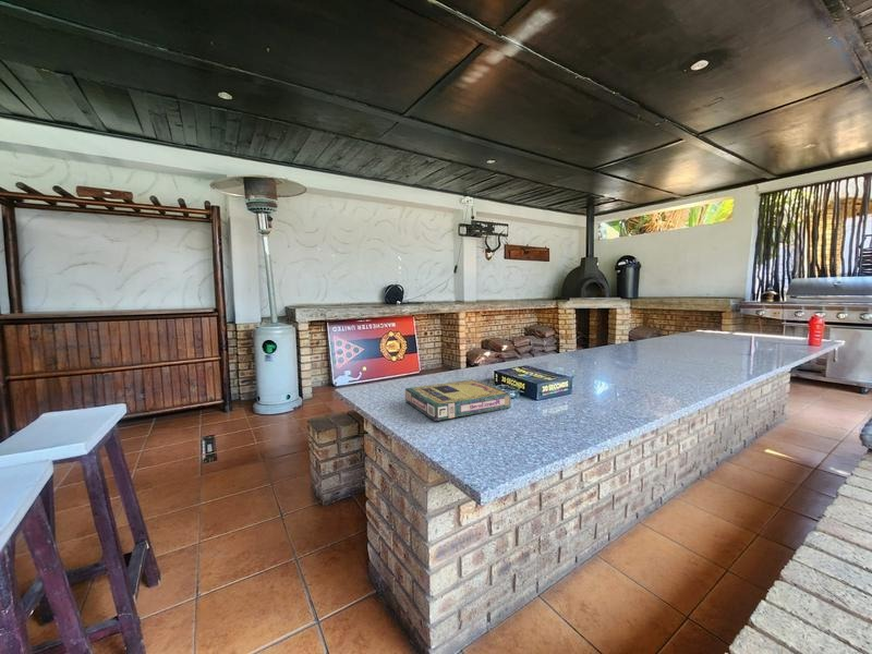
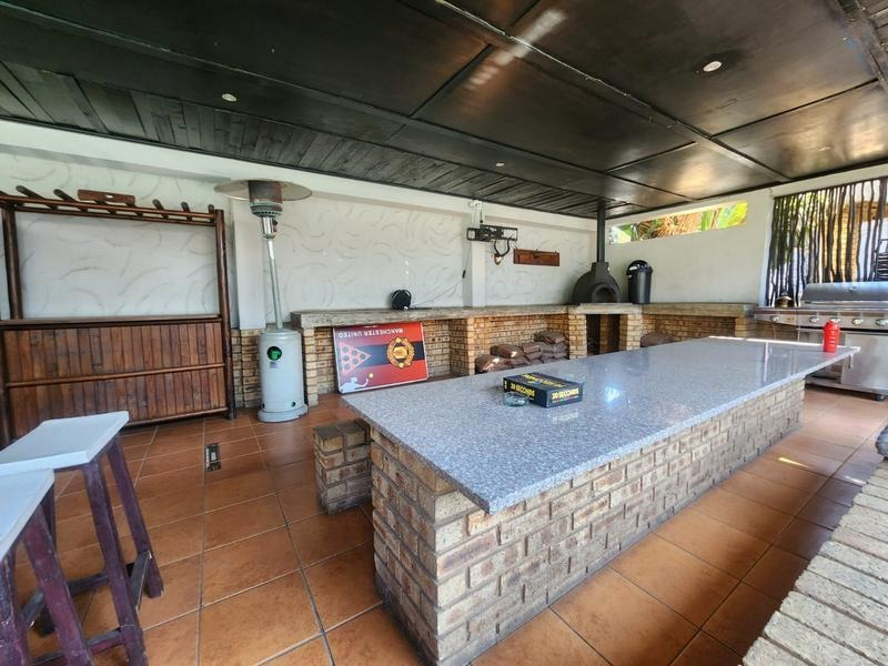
- video game box (456, 397)
